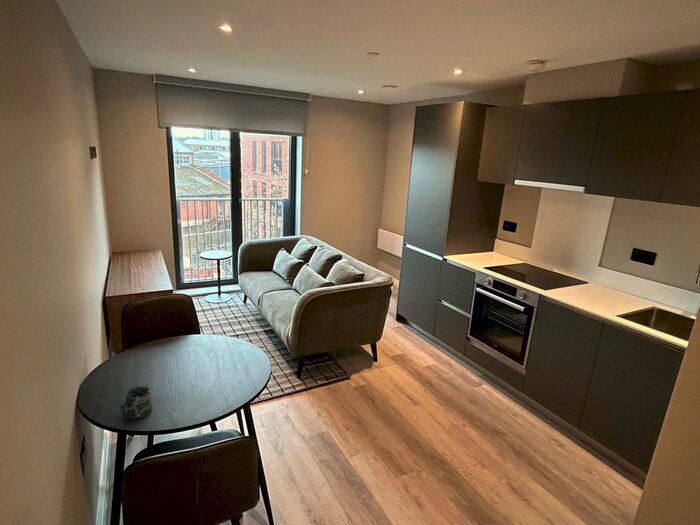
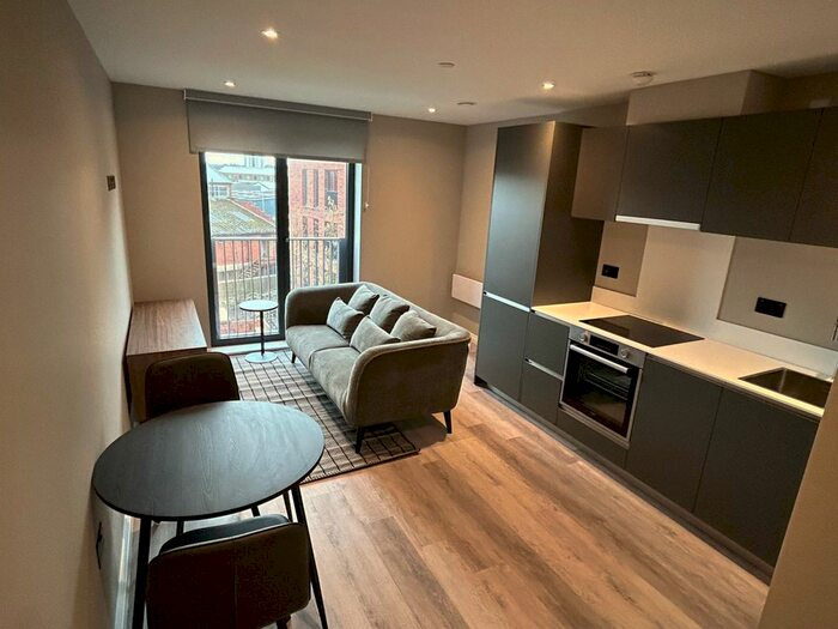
- cup (135, 404)
